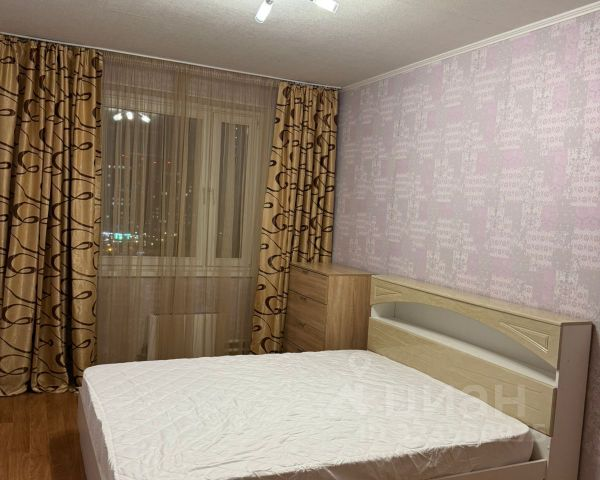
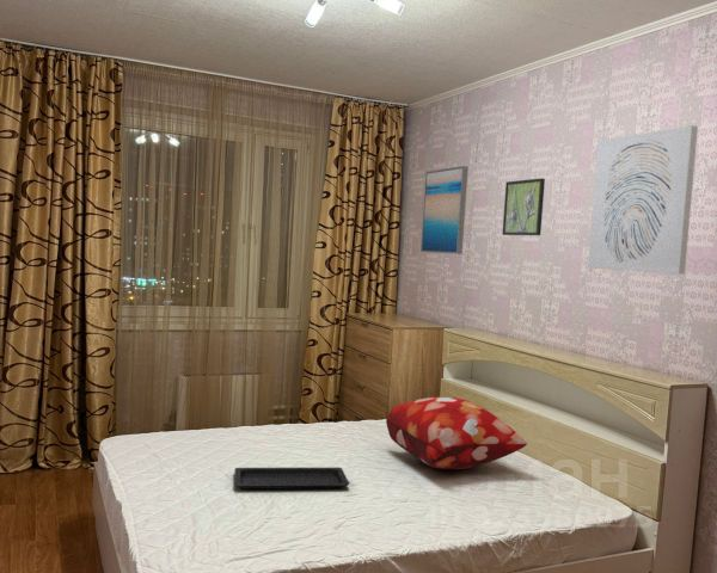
+ decorative pillow (453, 431)
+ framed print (522, 208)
+ wall art (442, 211)
+ wall art (638, 202)
+ serving tray (290, 479)
